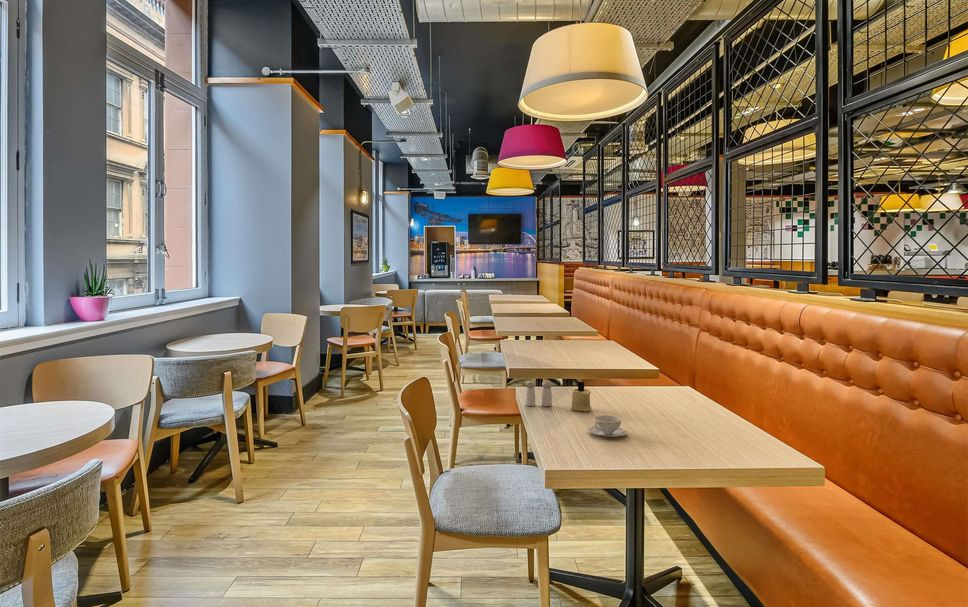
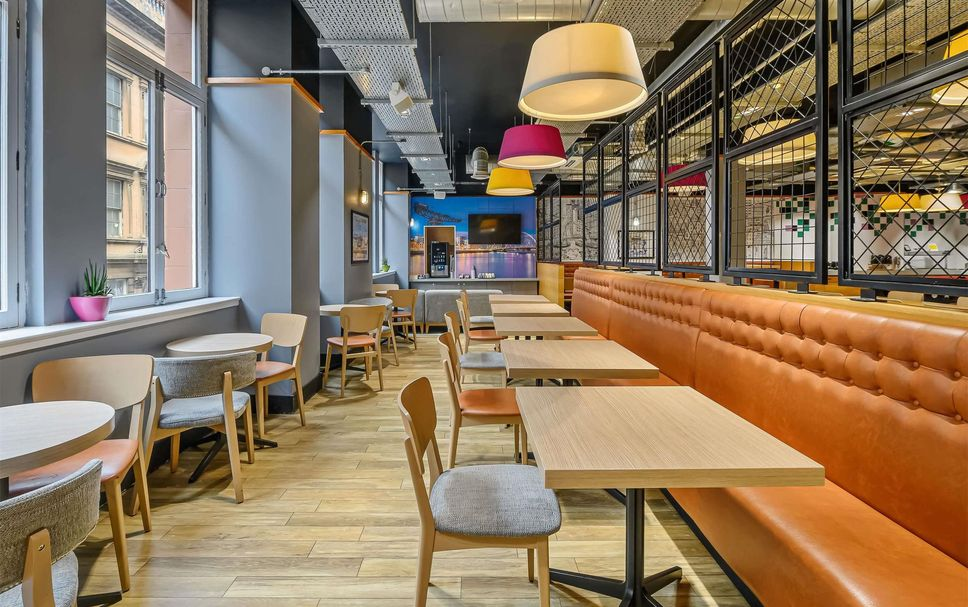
- salt and pepper shaker (542, 393)
- candle (581, 395)
- chinaware (607, 426)
